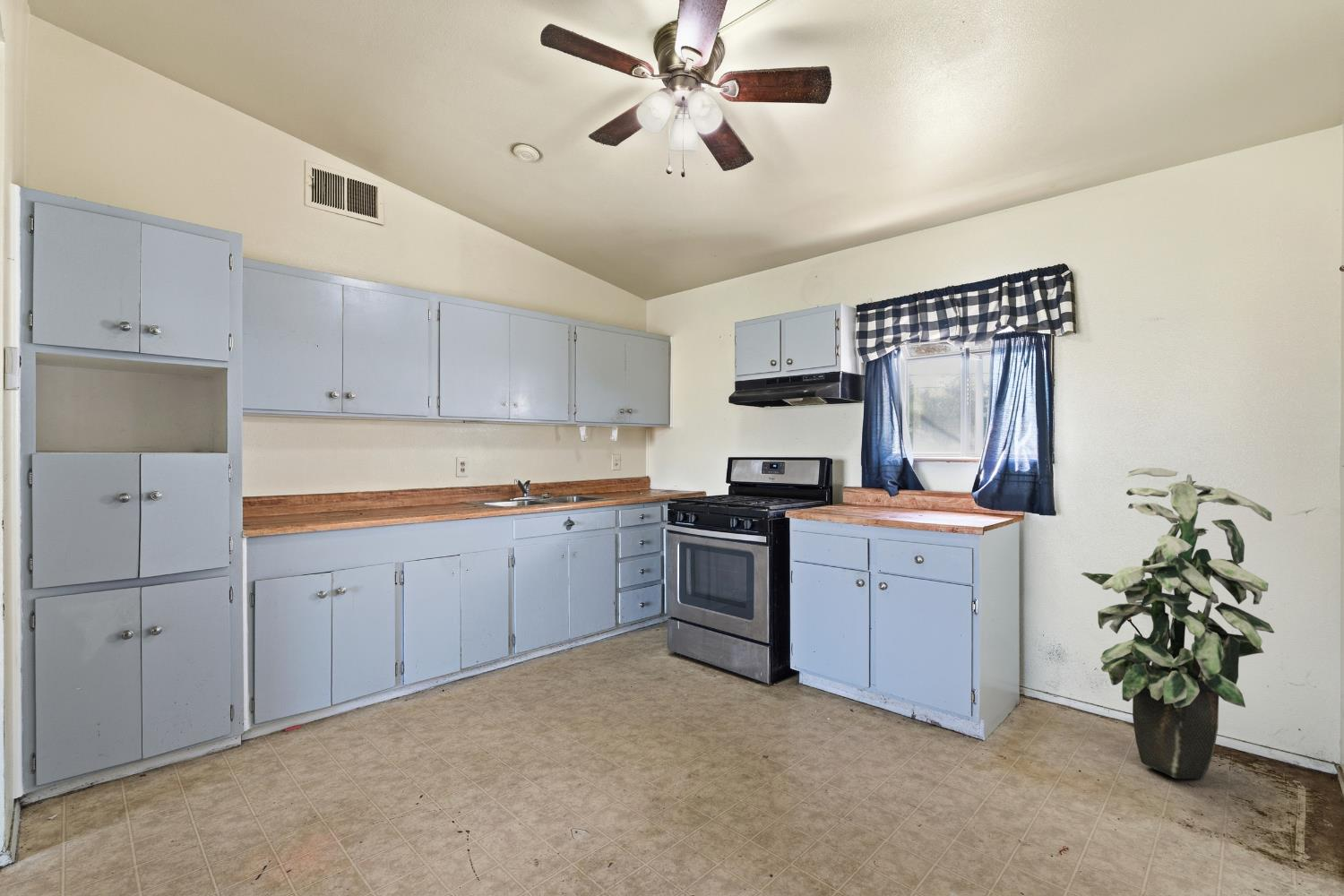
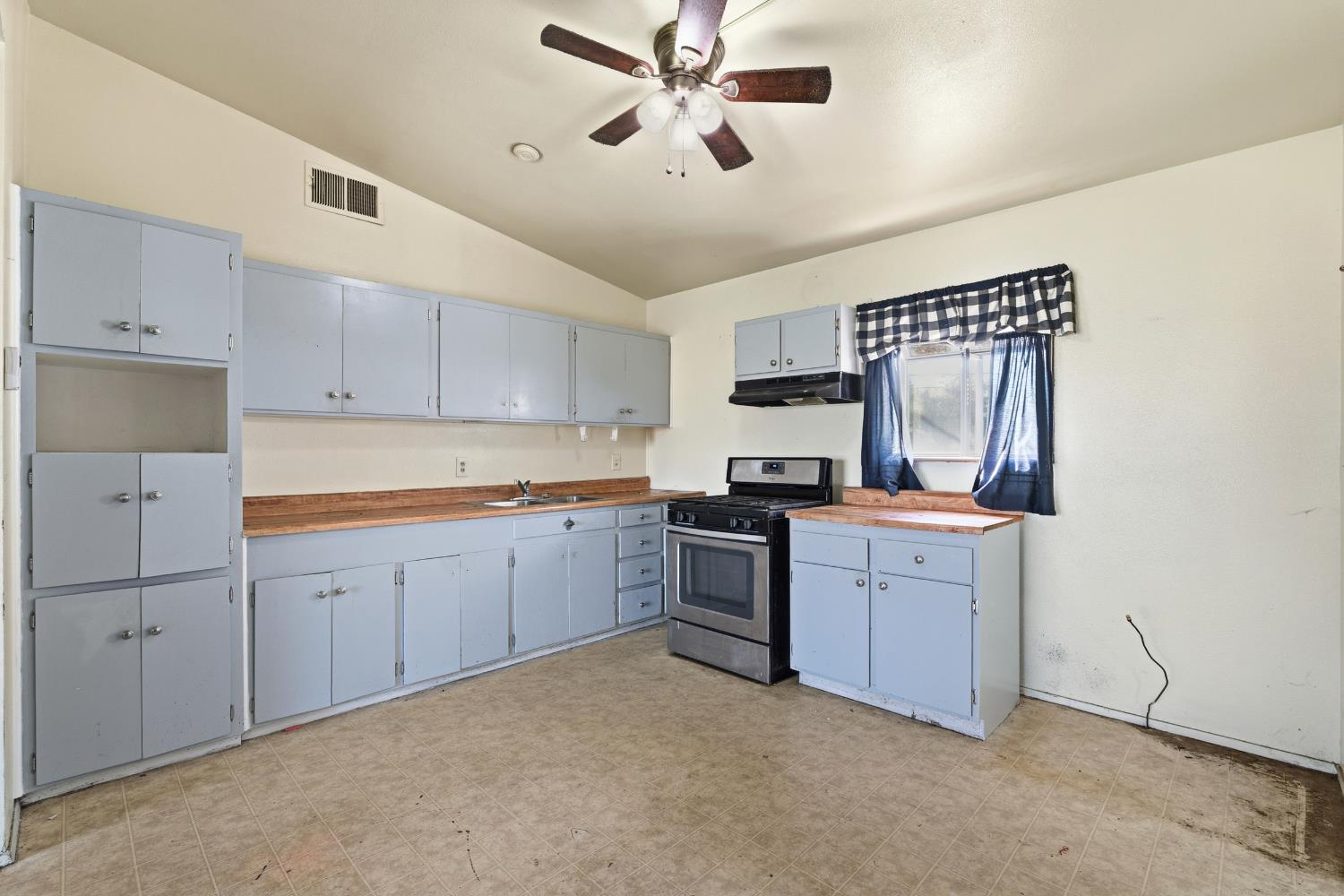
- indoor plant (1172, 615)
